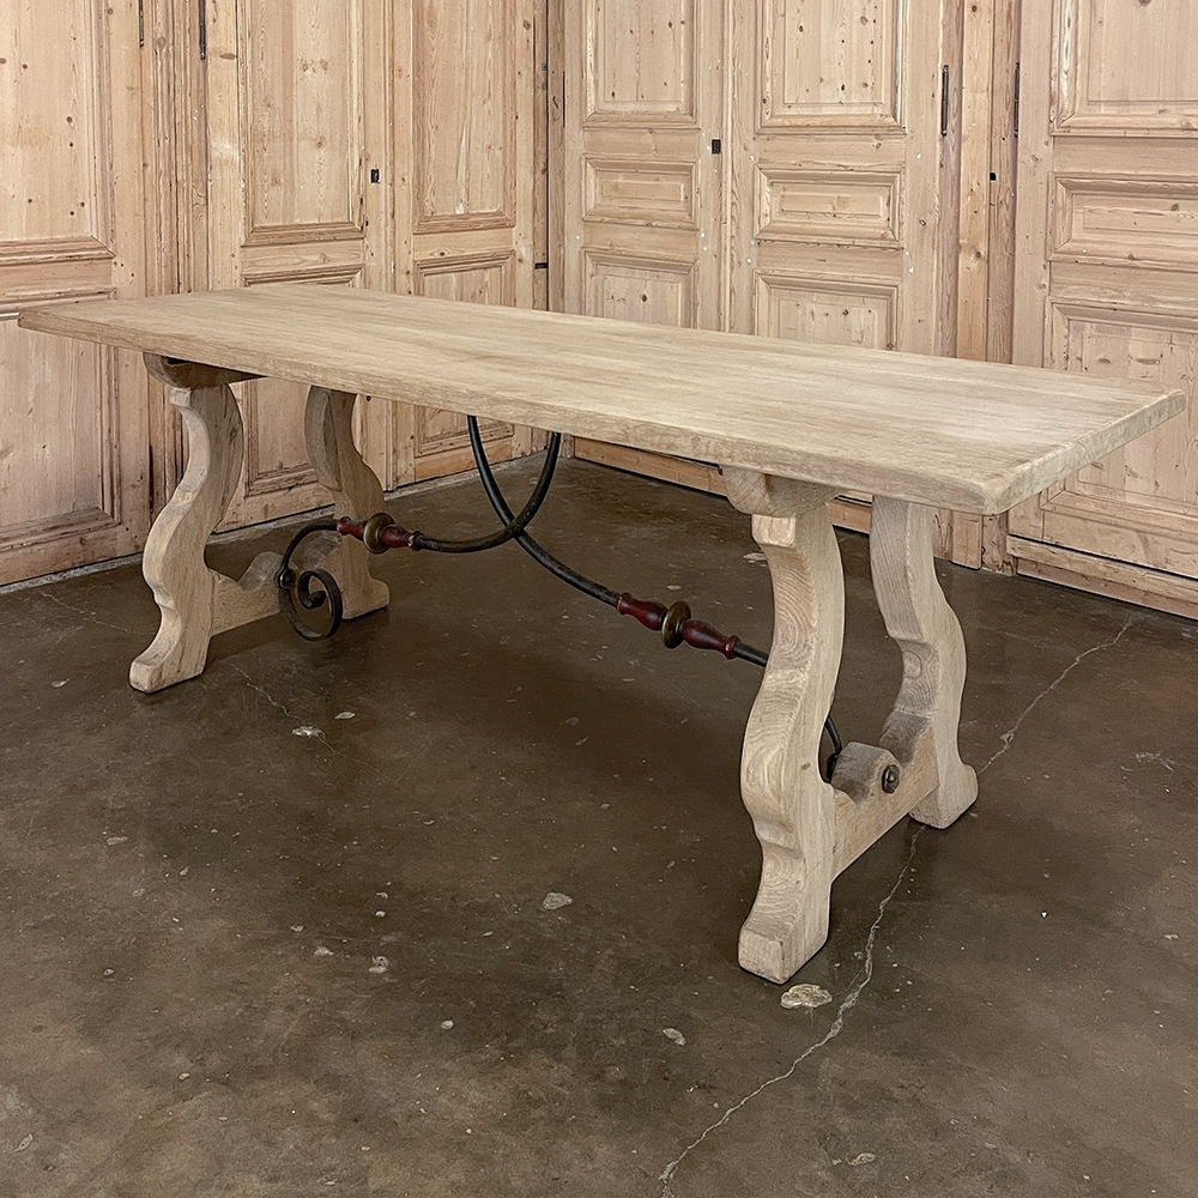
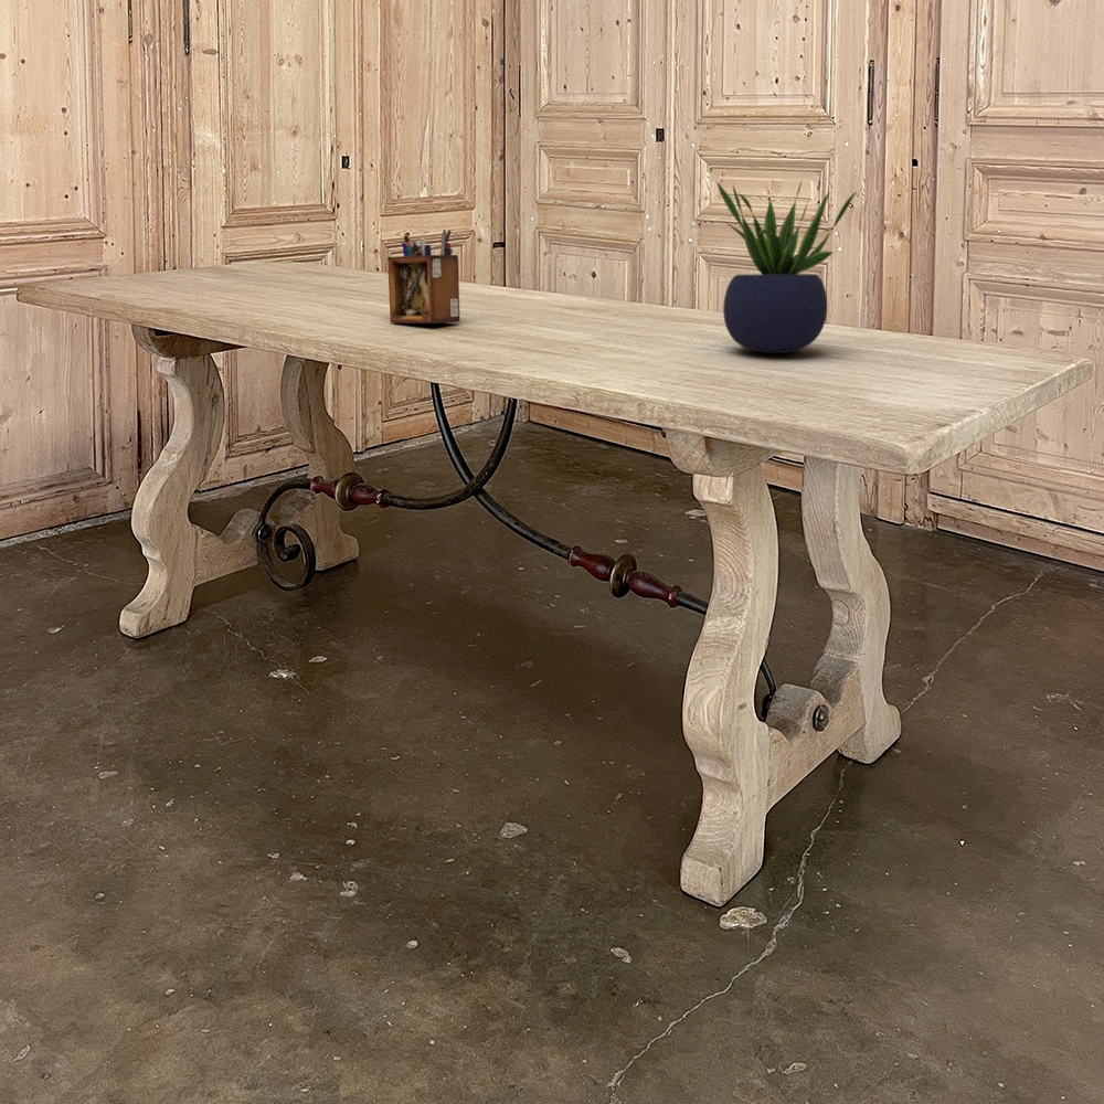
+ potted plant (786, 265)
+ desk organizer (423, 276)
